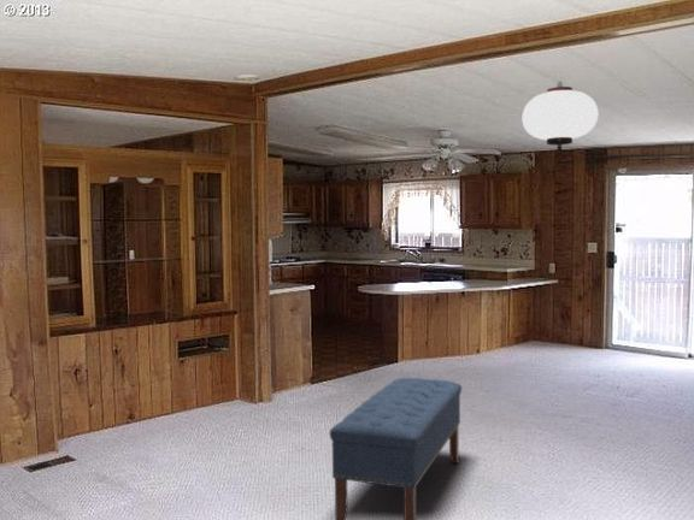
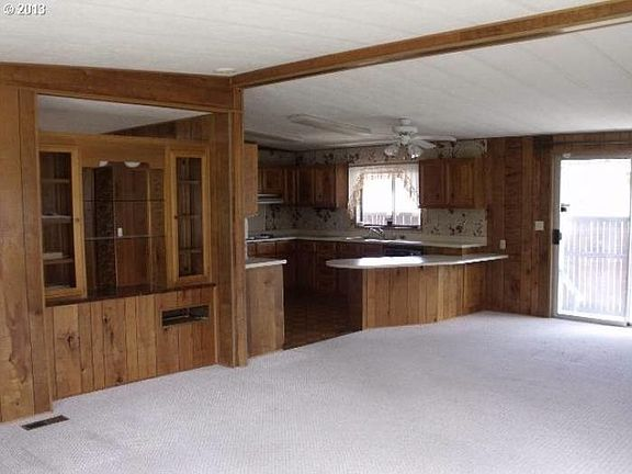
- bench (404, 444)
- ceiling light (559, 114)
